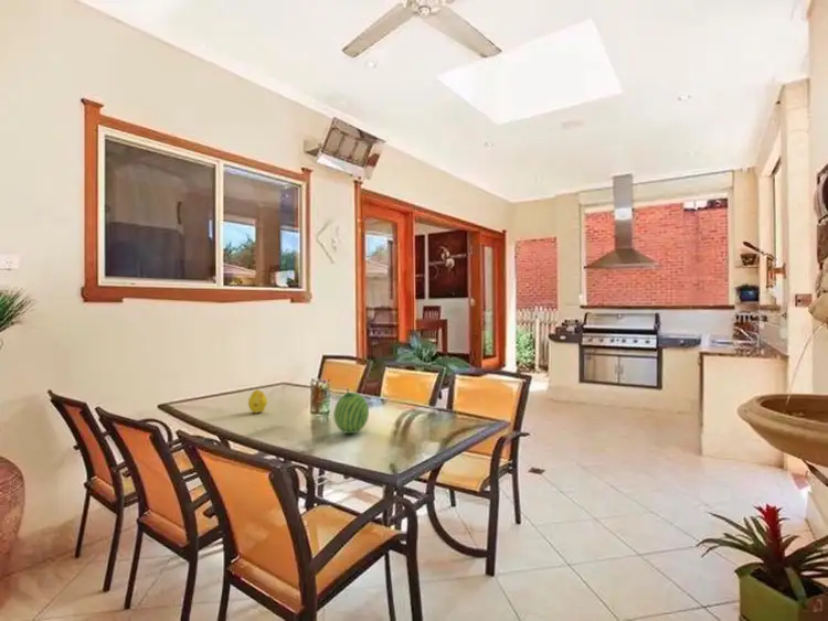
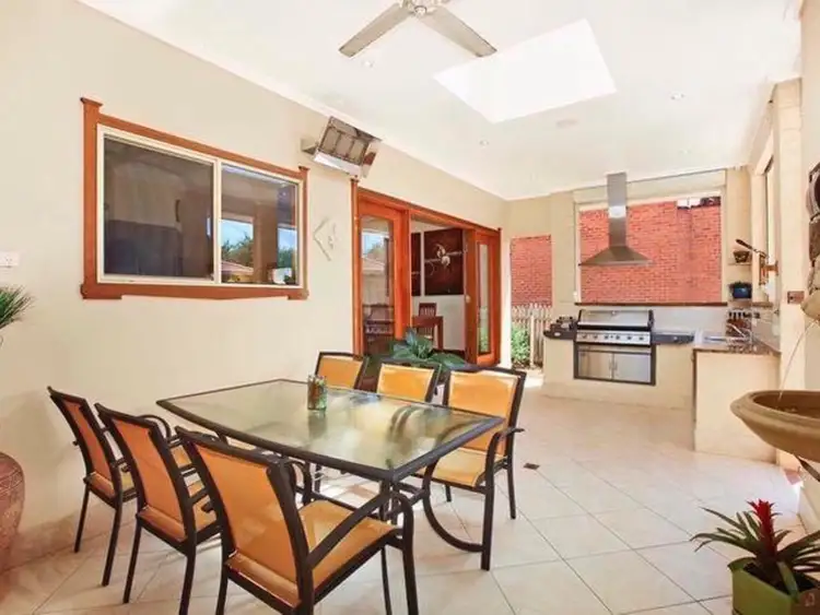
- fruit (257, 400)
- fruit (351, 409)
